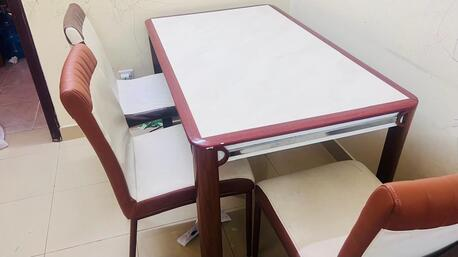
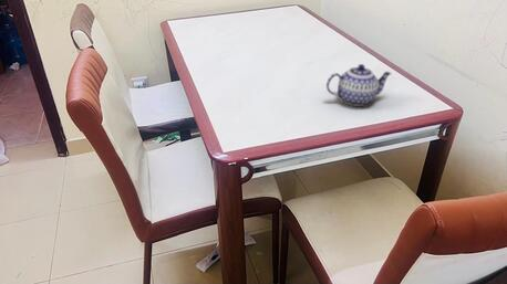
+ teapot (358, 83)
